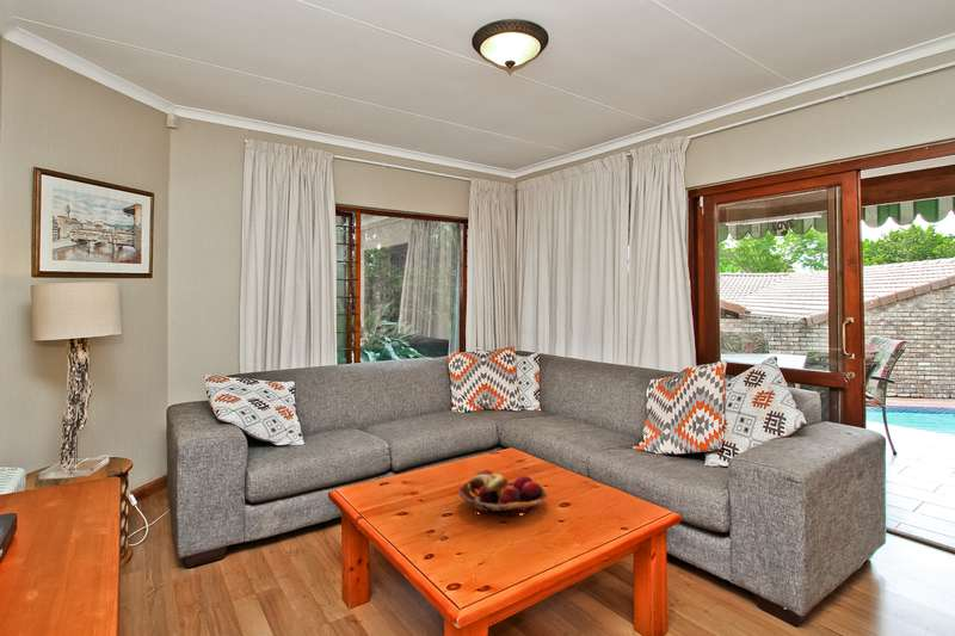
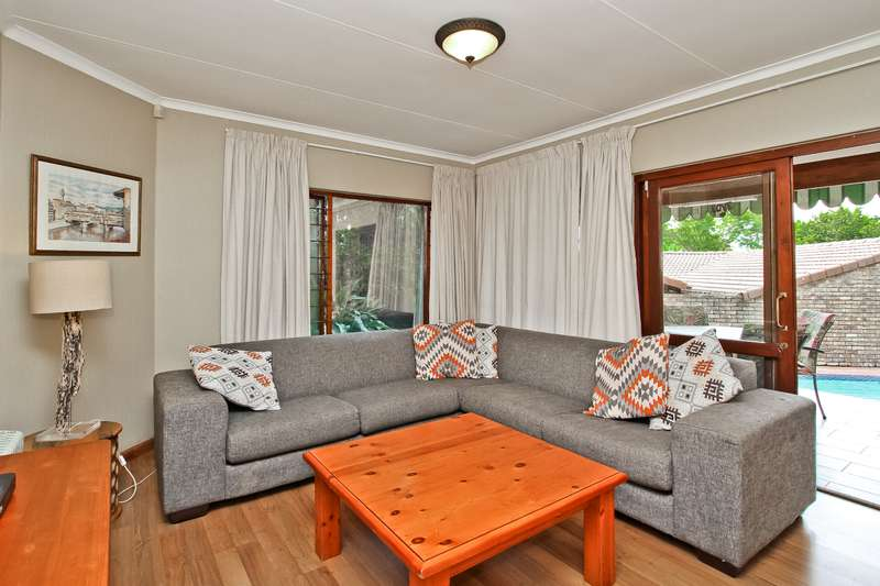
- fruit basket (501, 490)
